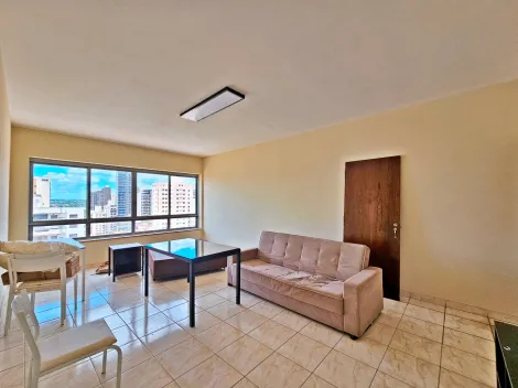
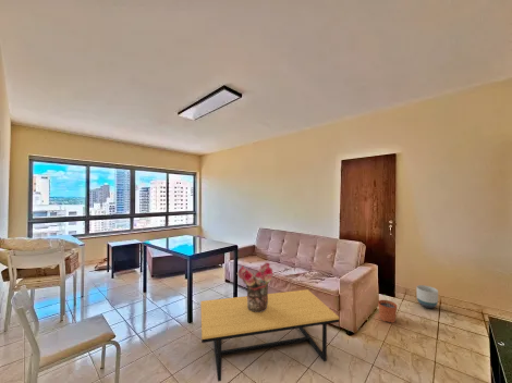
+ coffee table (265, 328)
+ planter (427, 297)
+ bouquet (255, 285)
+ plant pot (387, 307)
